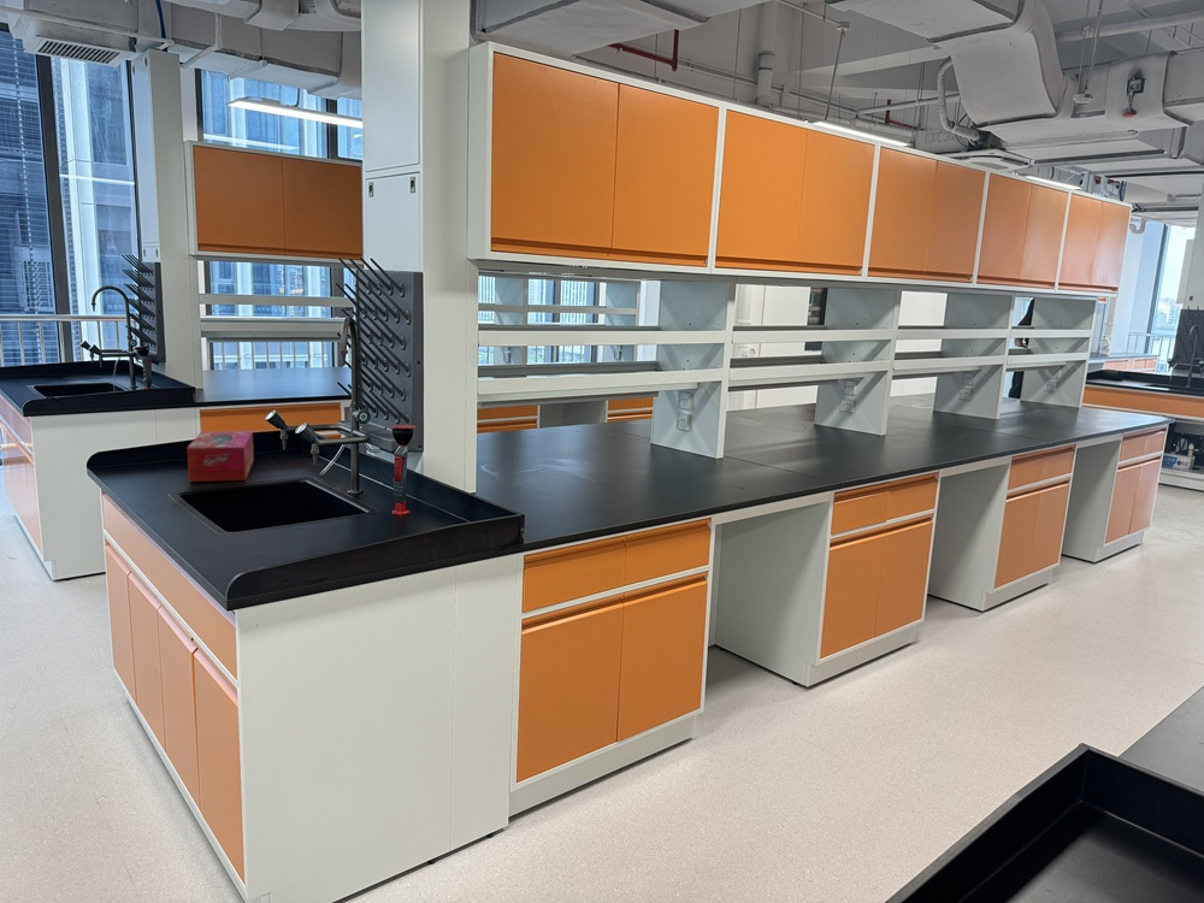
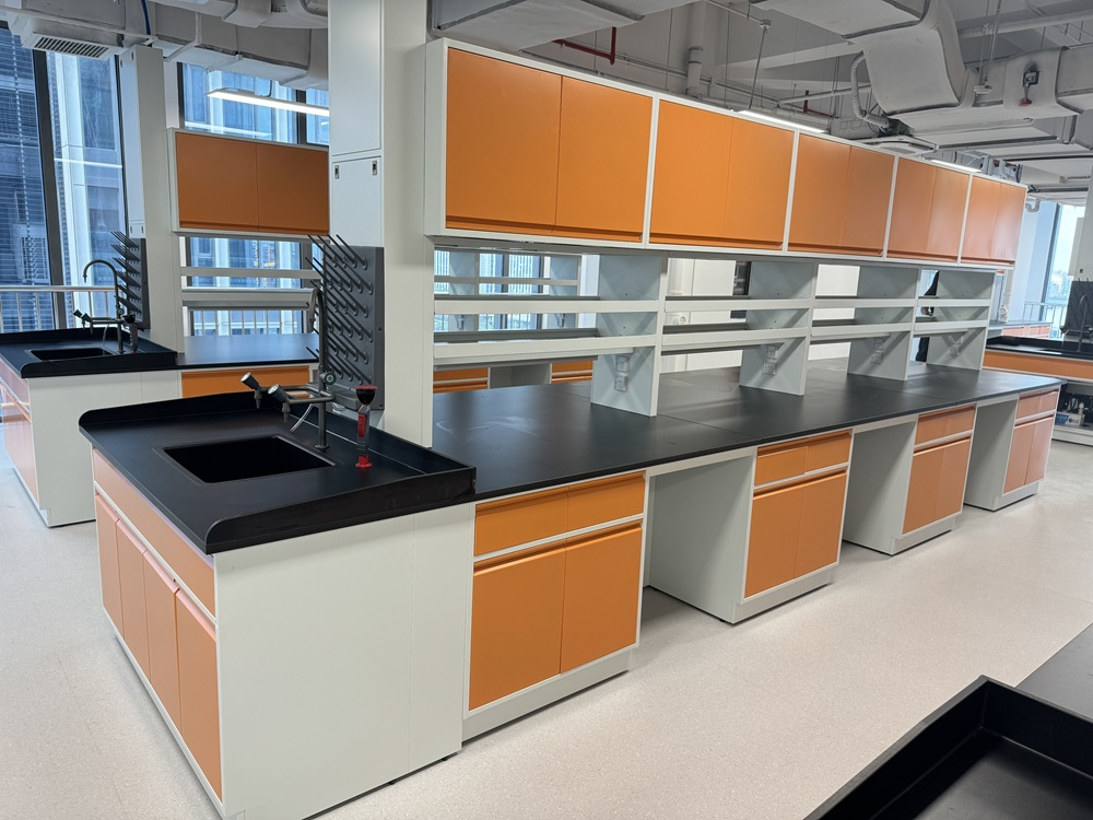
- tissue box (222, 454)
